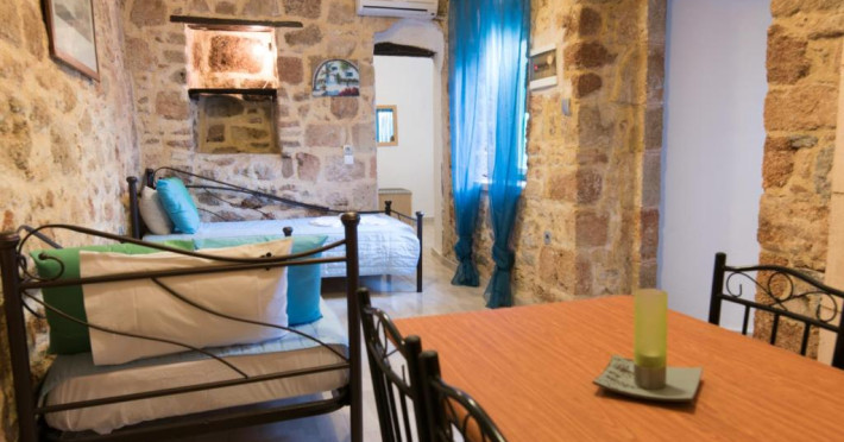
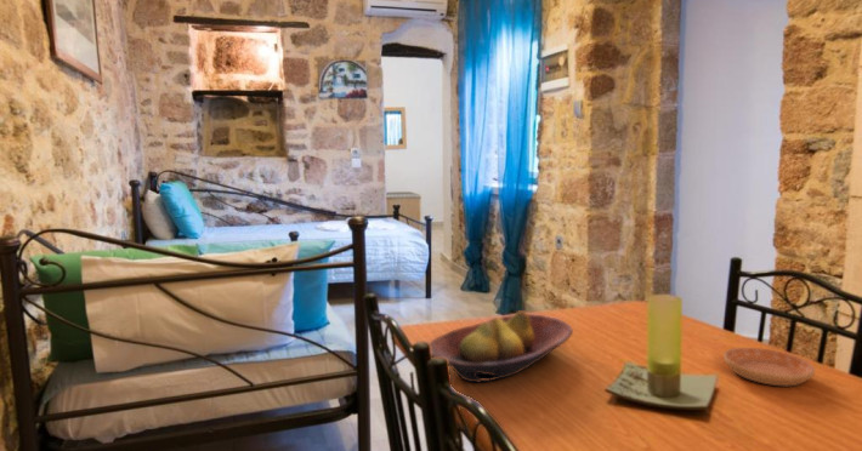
+ saucer (766, 366)
+ fruit bowl (503, 338)
